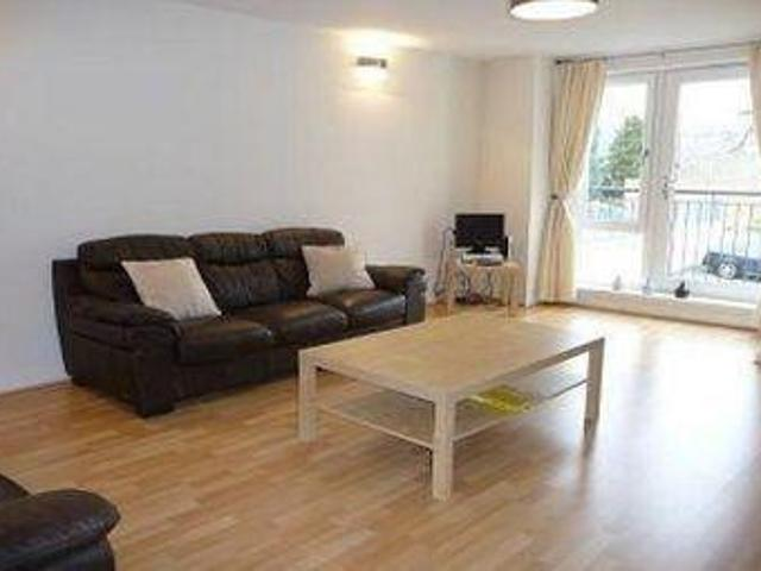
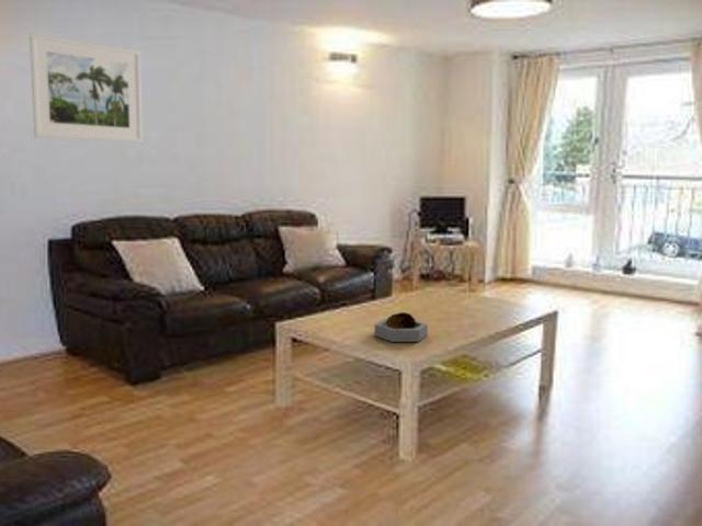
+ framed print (90, 91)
+ decorative bowl (400, 323)
